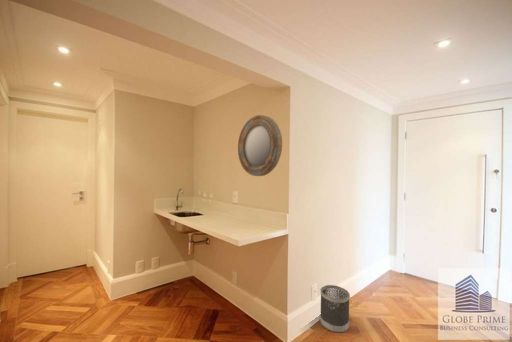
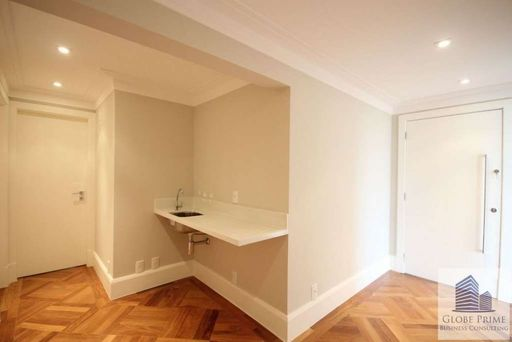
- wastebasket (334, 307)
- home mirror (257, 146)
